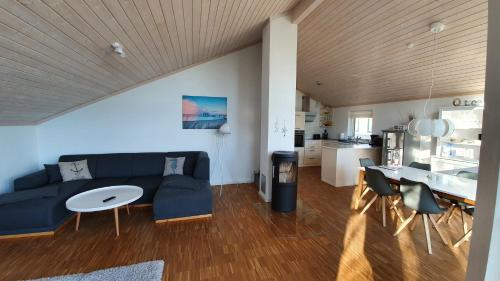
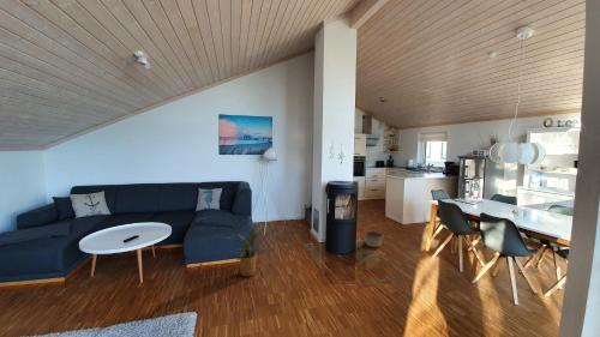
+ basket (373, 235)
+ house plant (246, 249)
